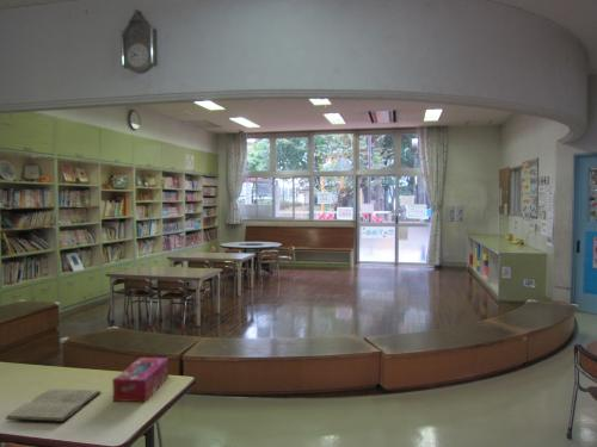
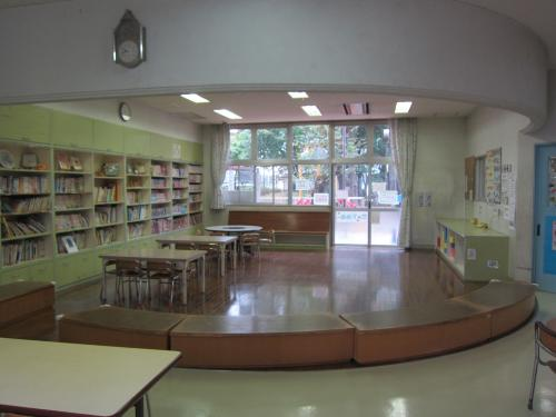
- book (56, 403)
- tissue box (142, 378)
